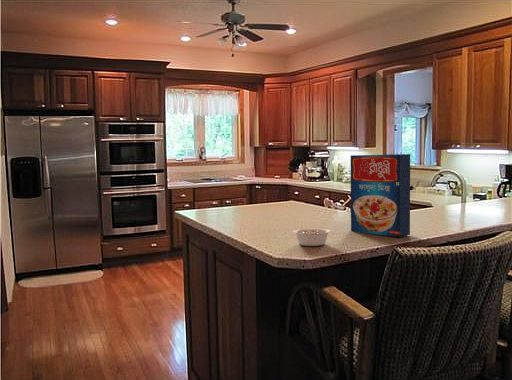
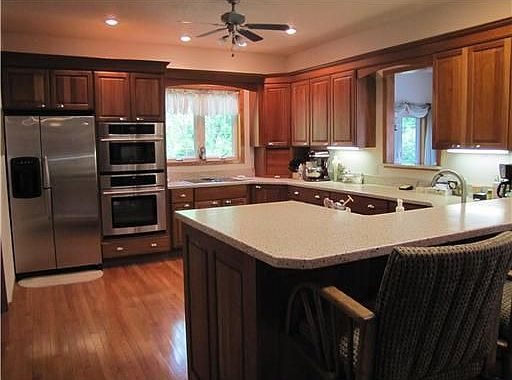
- legume (313, 236)
- cereal box (379, 194)
